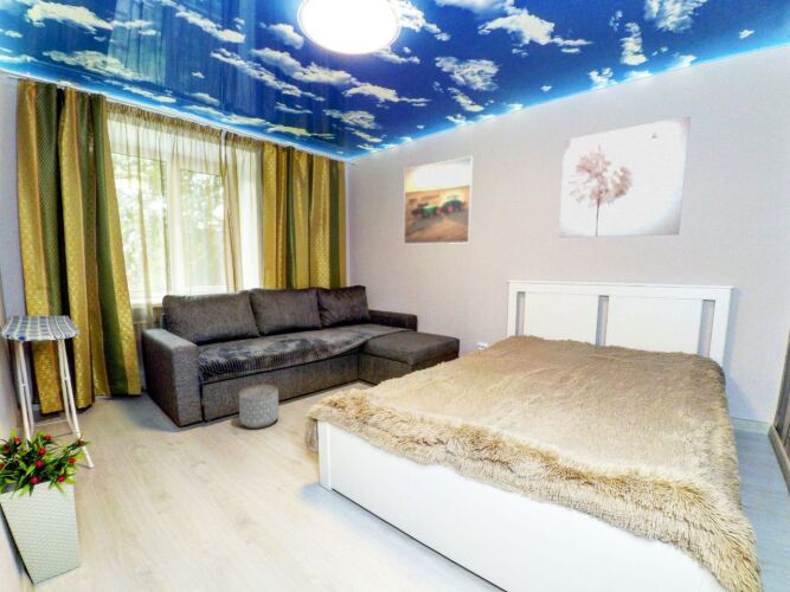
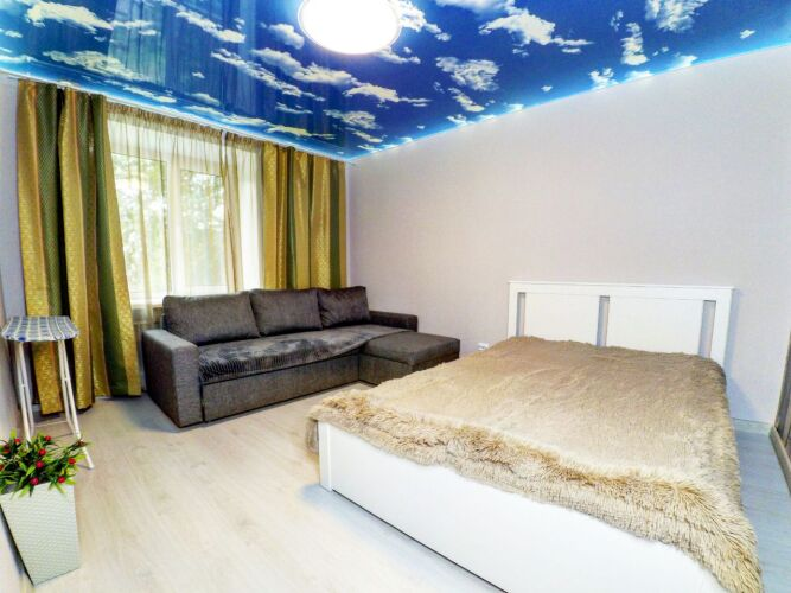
- wall art (617, 184)
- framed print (435, 204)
- planter (259, 406)
